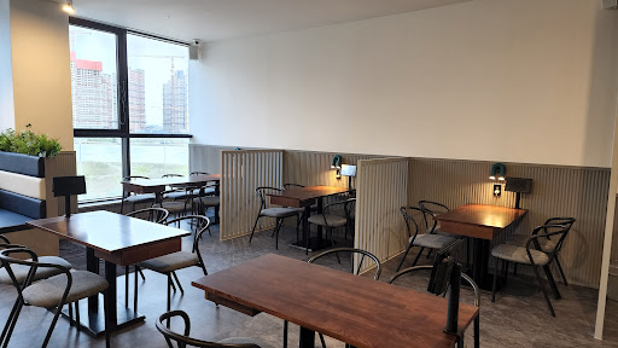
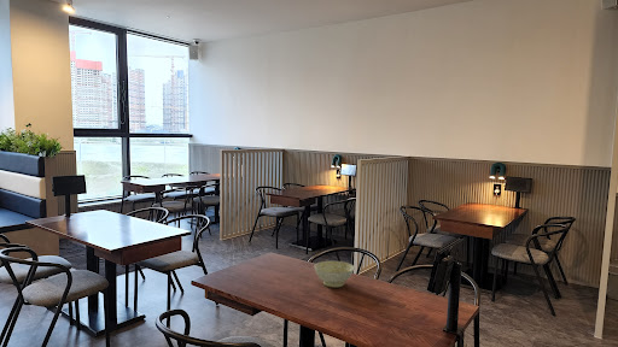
+ bowl (333, 275)
